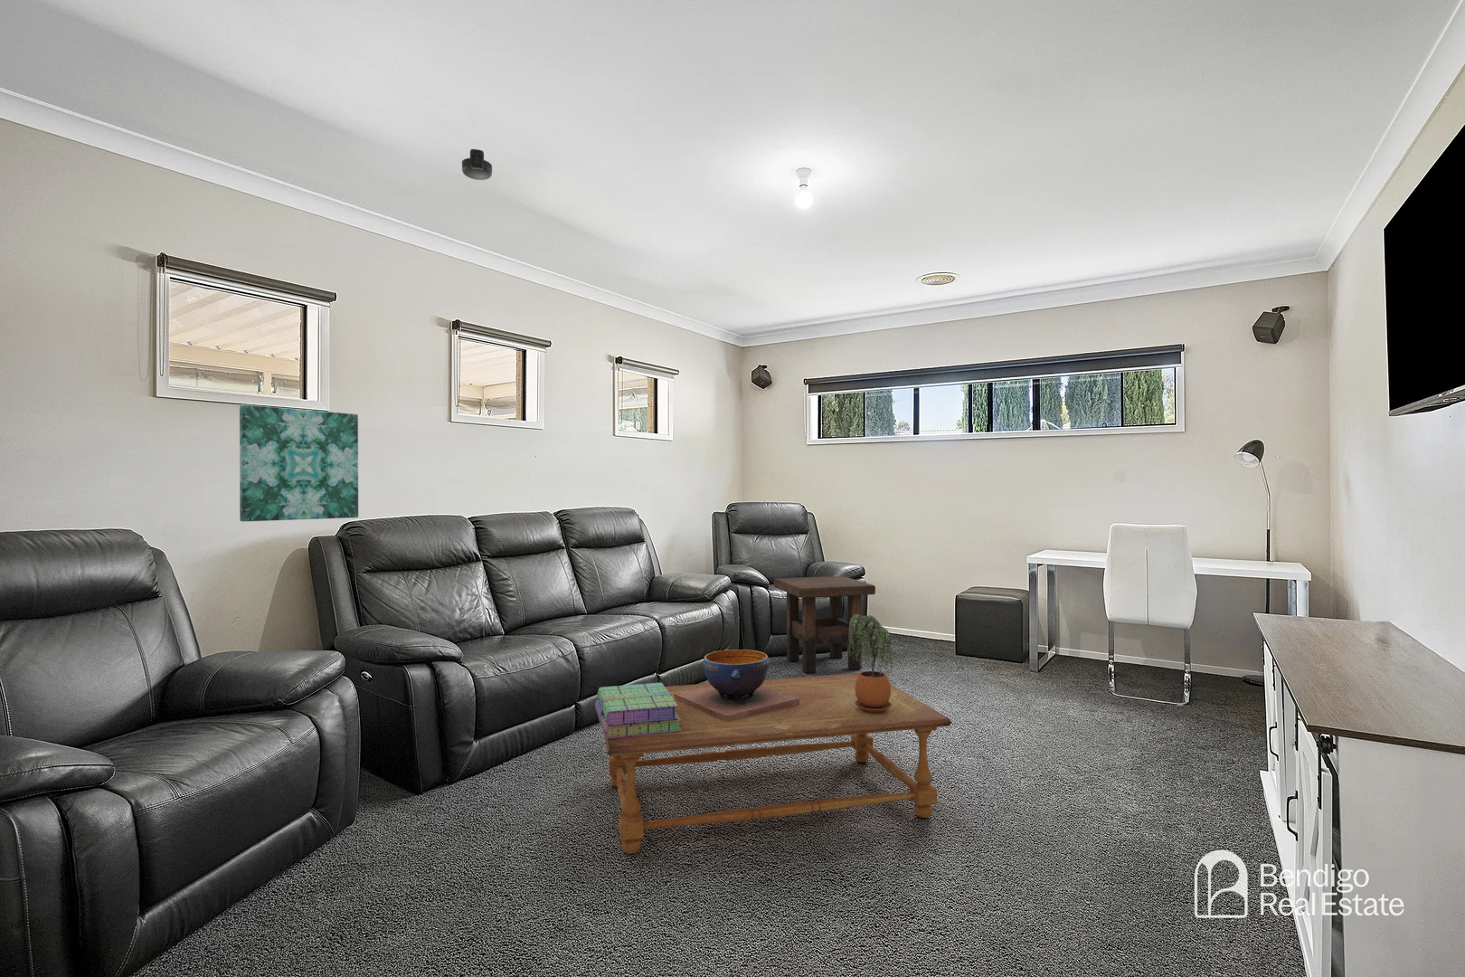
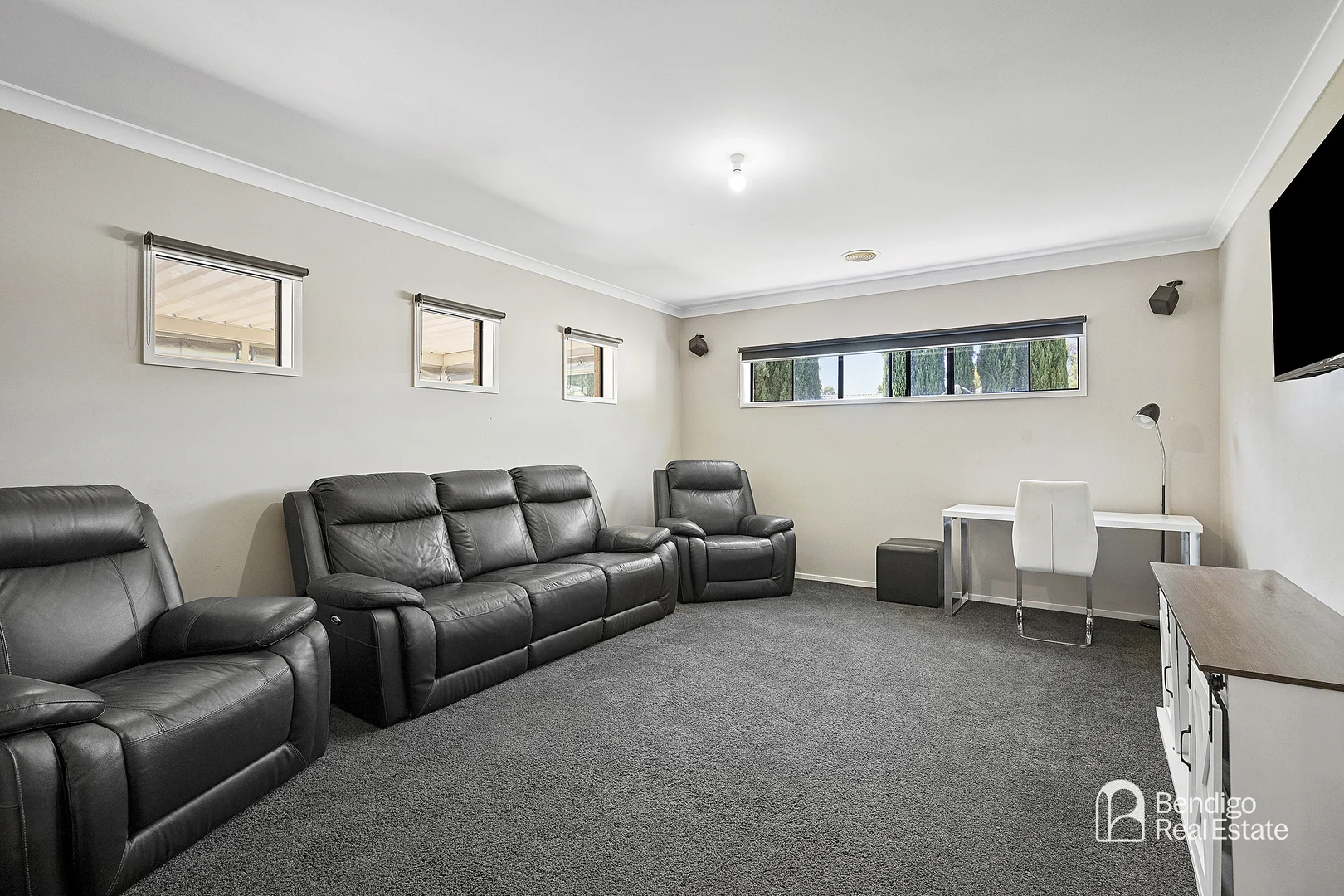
- wall art (302, 465)
- stack of books (635, 708)
- side table (822, 623)
- decorative bowl (735, 677)
- coffee table (762, 751)
- potted plant (868, 662)
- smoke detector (476, 162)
